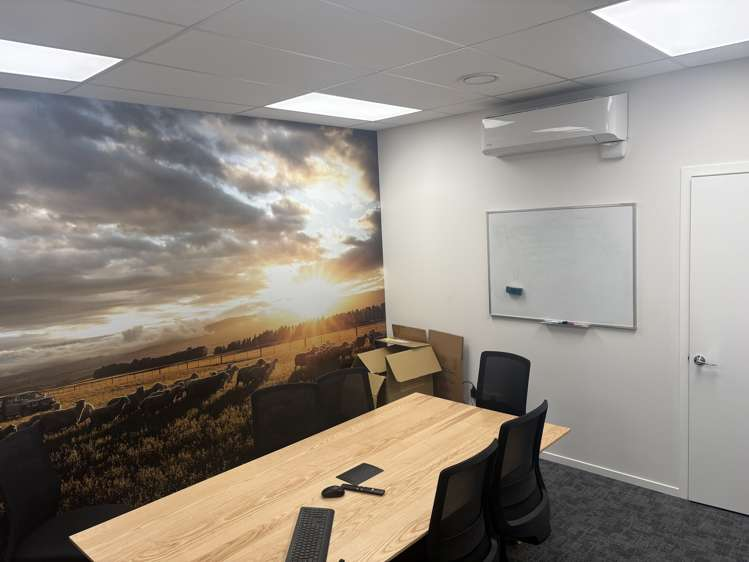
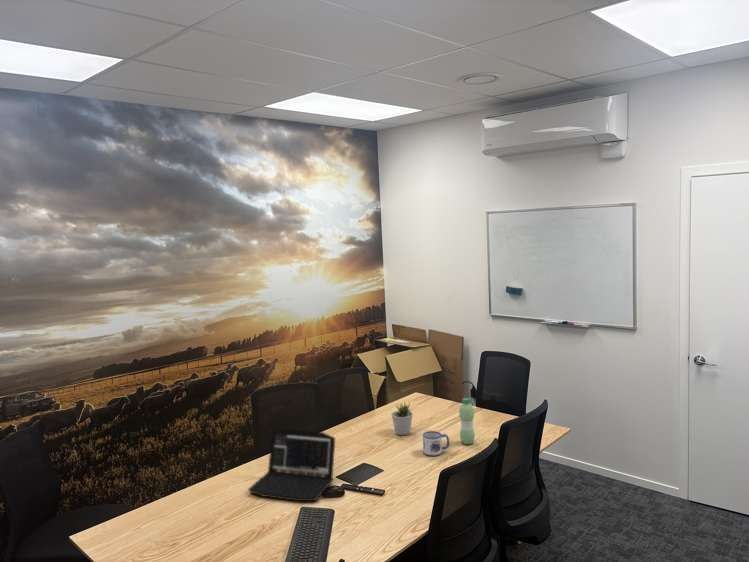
+ laptop (292, 463)
+ water bottle (466, 420)
+ mug (436, 443)
+ potted plant (401, 416)
